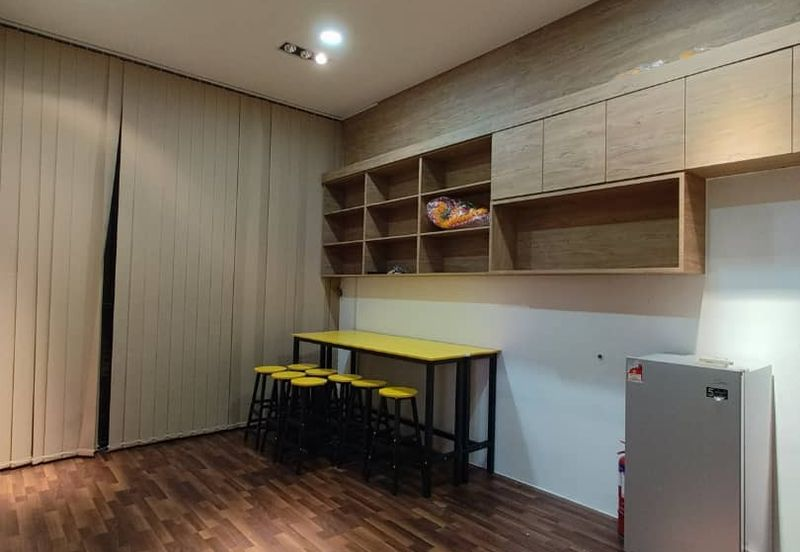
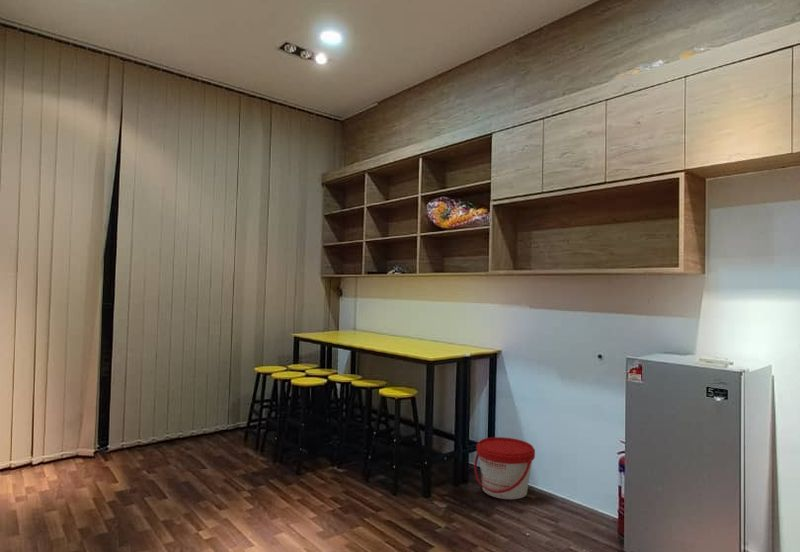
+ bucket (505, 467)
